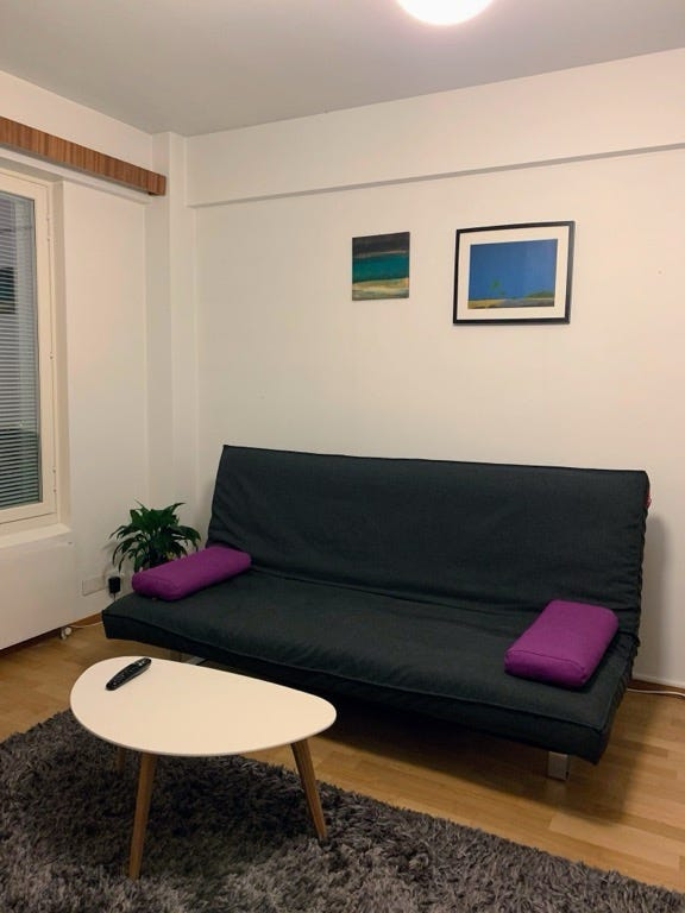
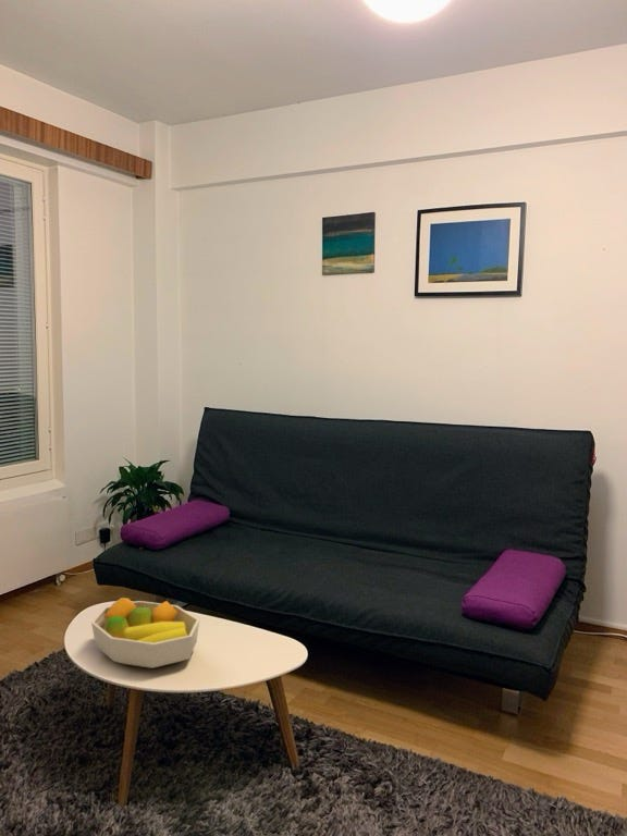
+ fruit bowl (146, 629)
